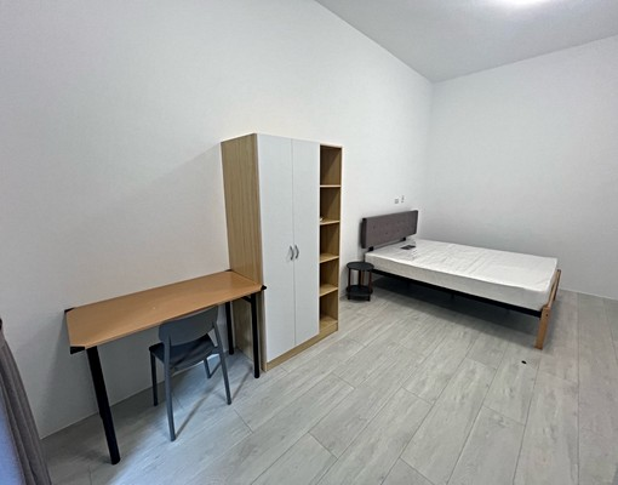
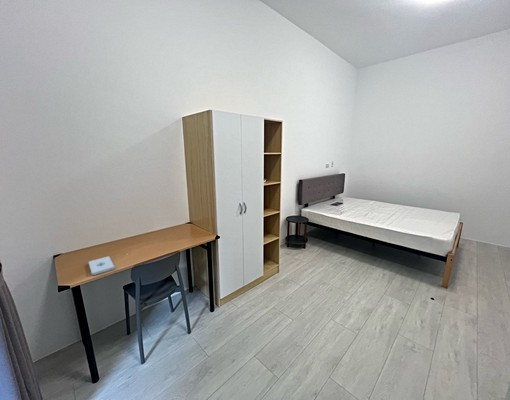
+ notepad (101, 265)
